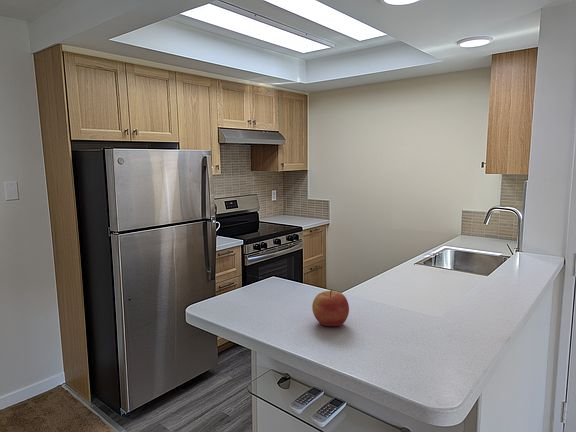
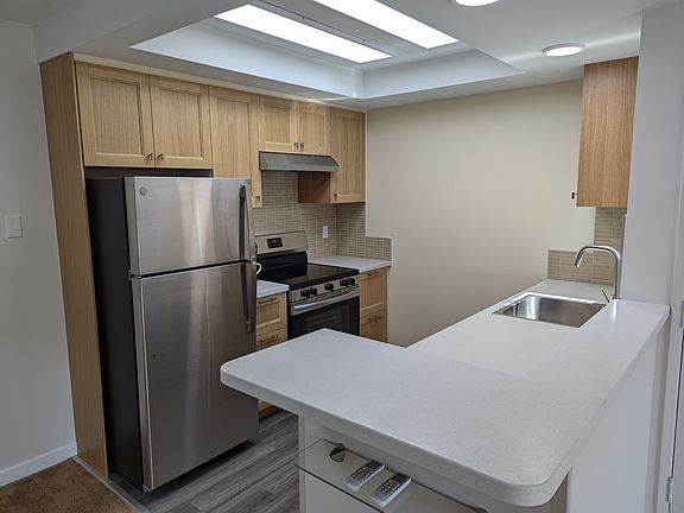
- apple (330, 305)
